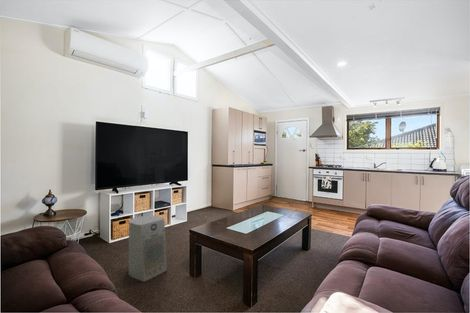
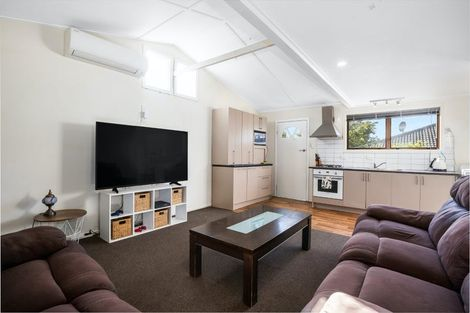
- fan (145, 244)
